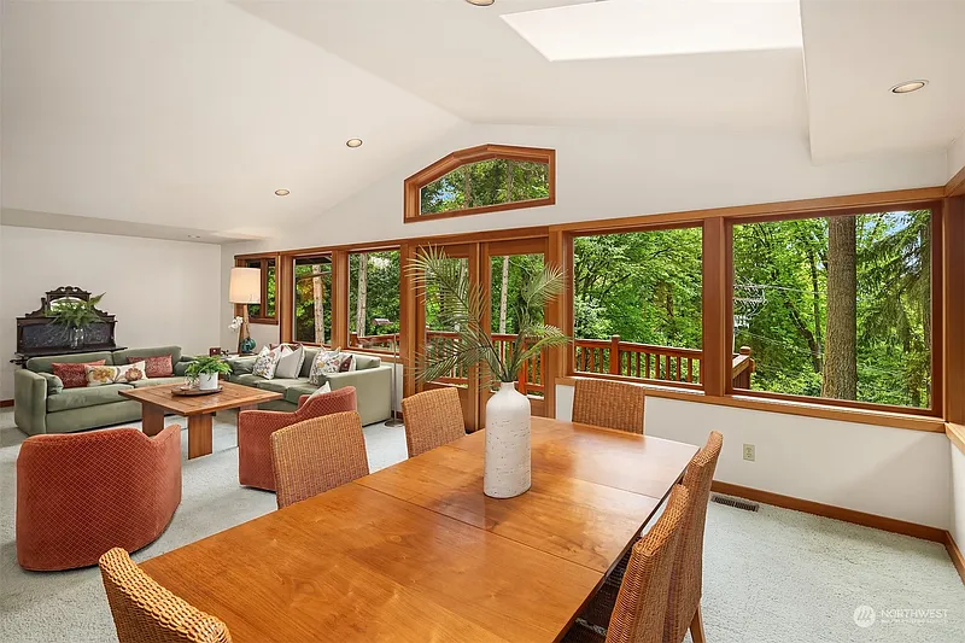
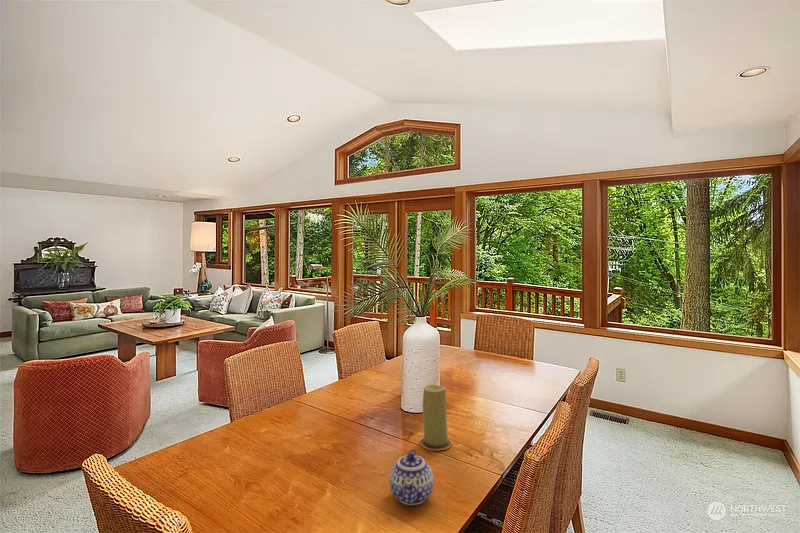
+ teapot (411, 475)
+ candle (435, 415)
